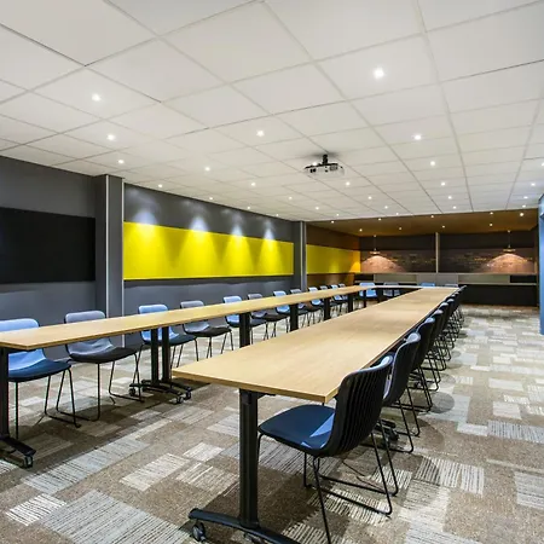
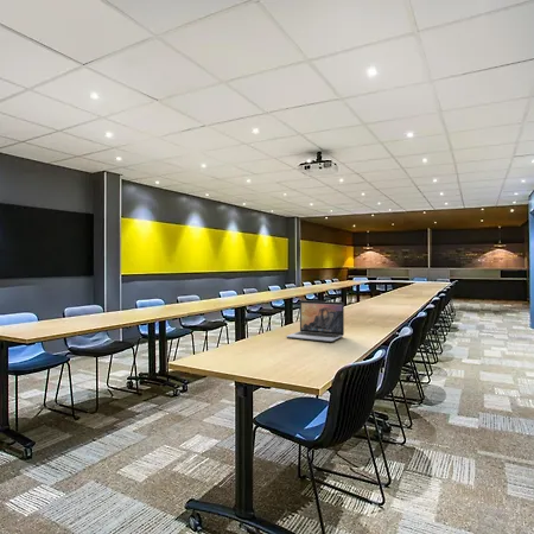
+ laptop (314, 319)
